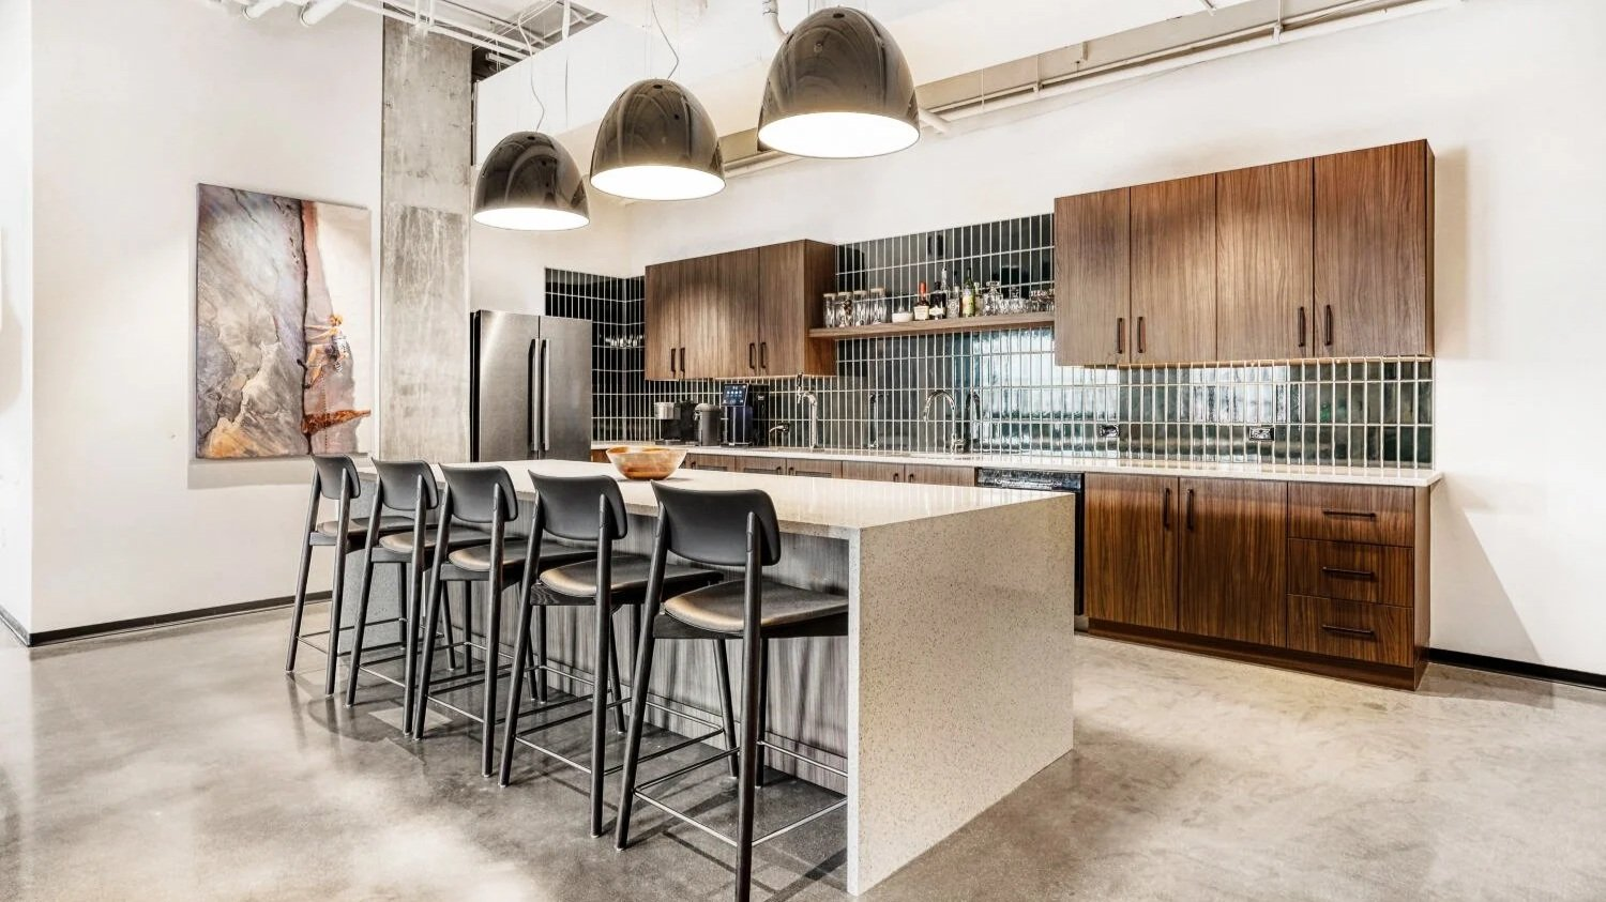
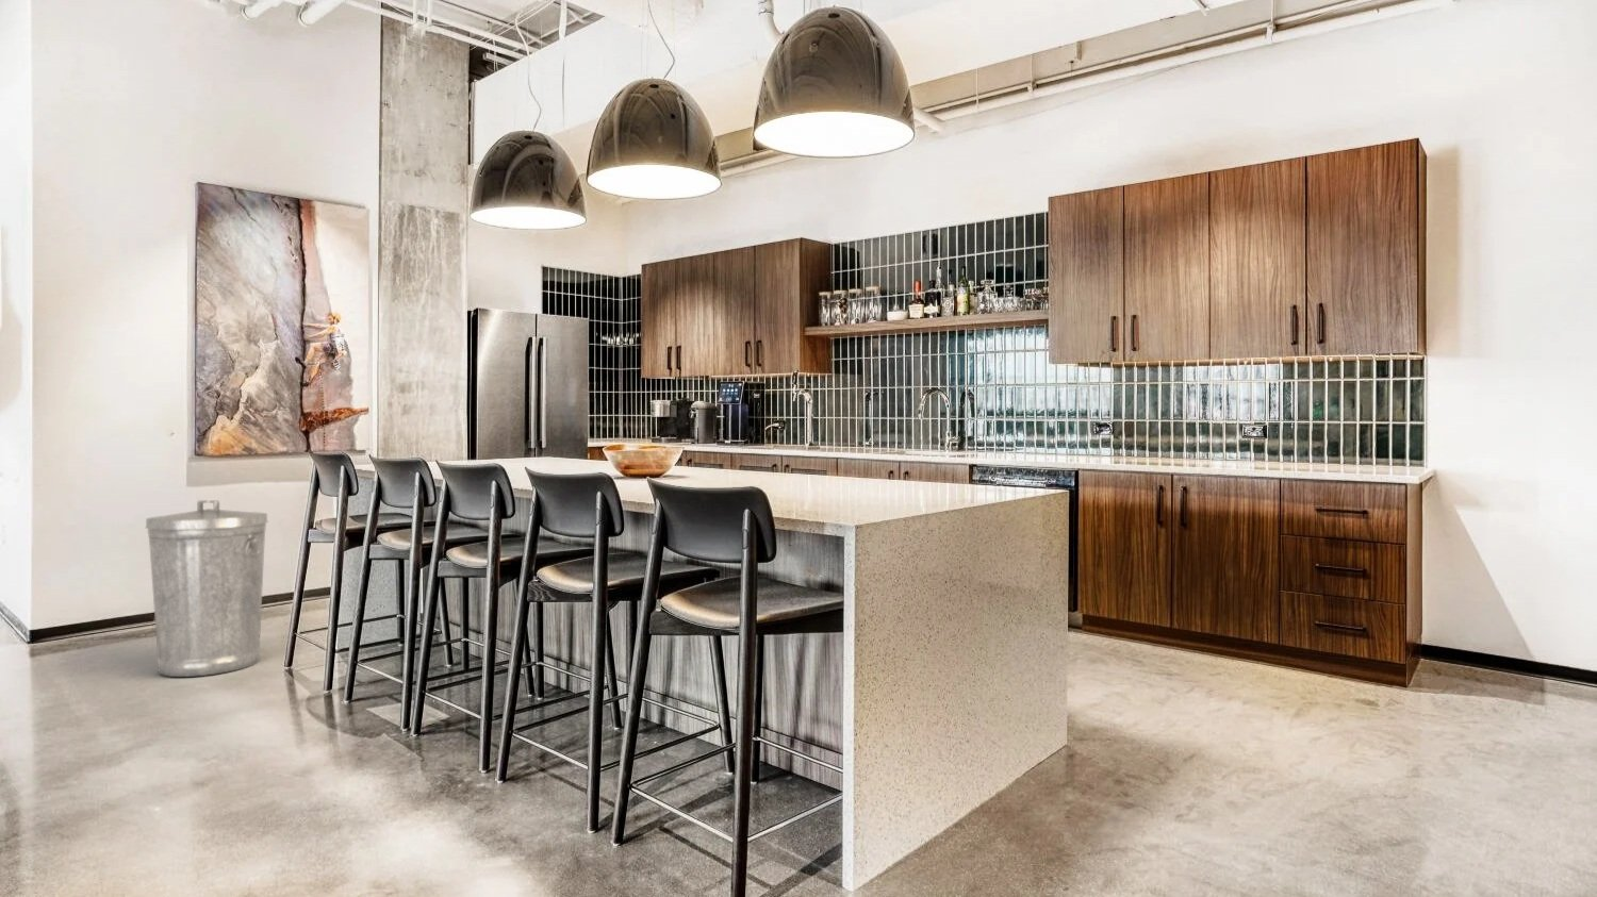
+ trash can (208, 583)
